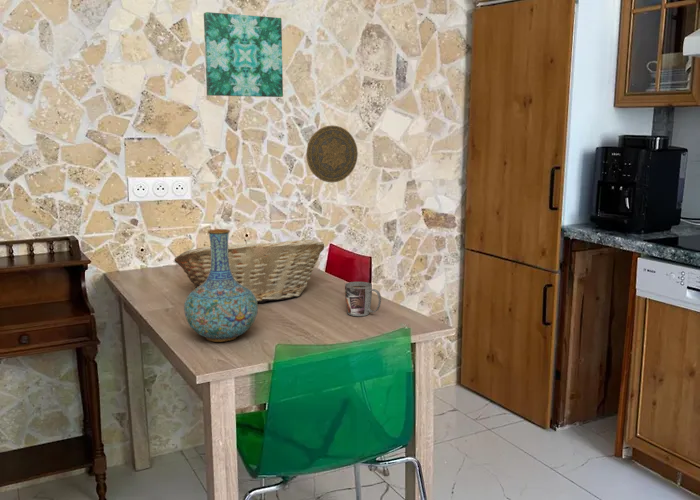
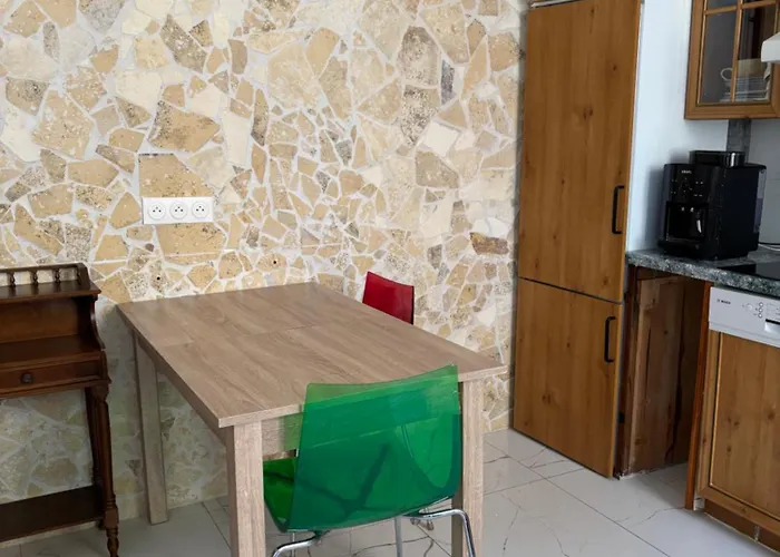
- mug (363, 299)
- vase (220, 284)
- decorative plate (333, 154)
- fruit basket (251, 265)
- wall art (244, 56)
